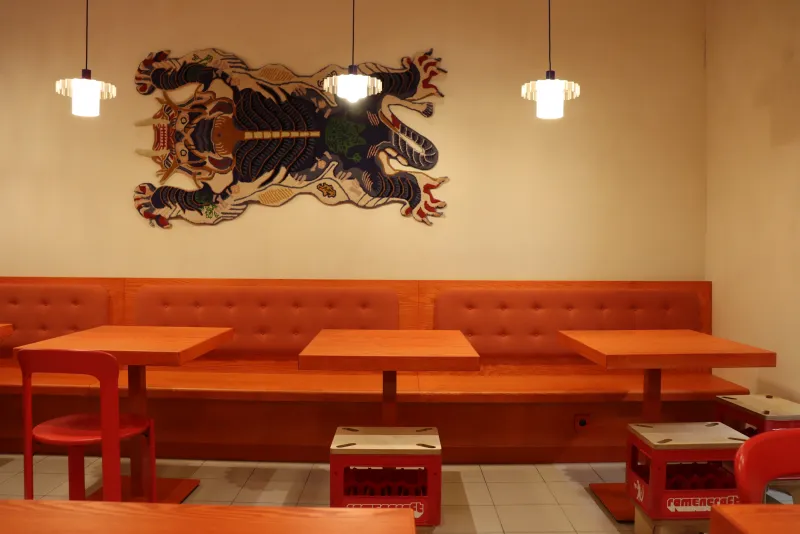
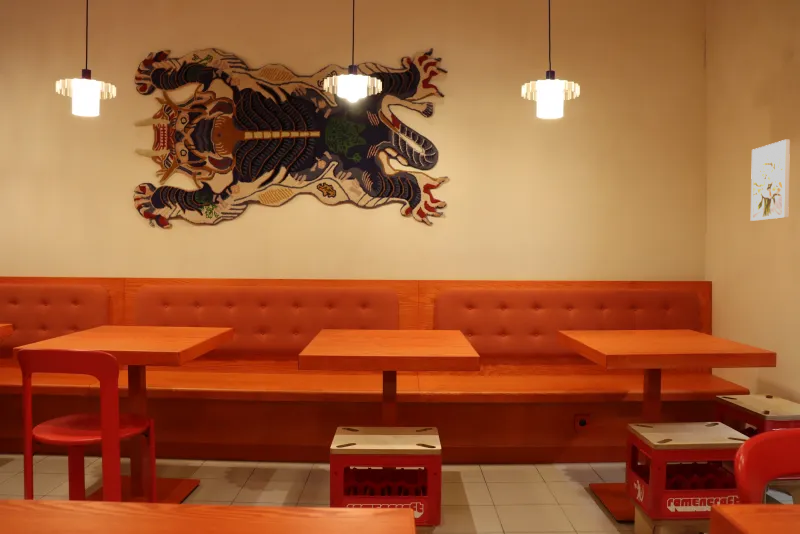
+ wall art (769, 182)
